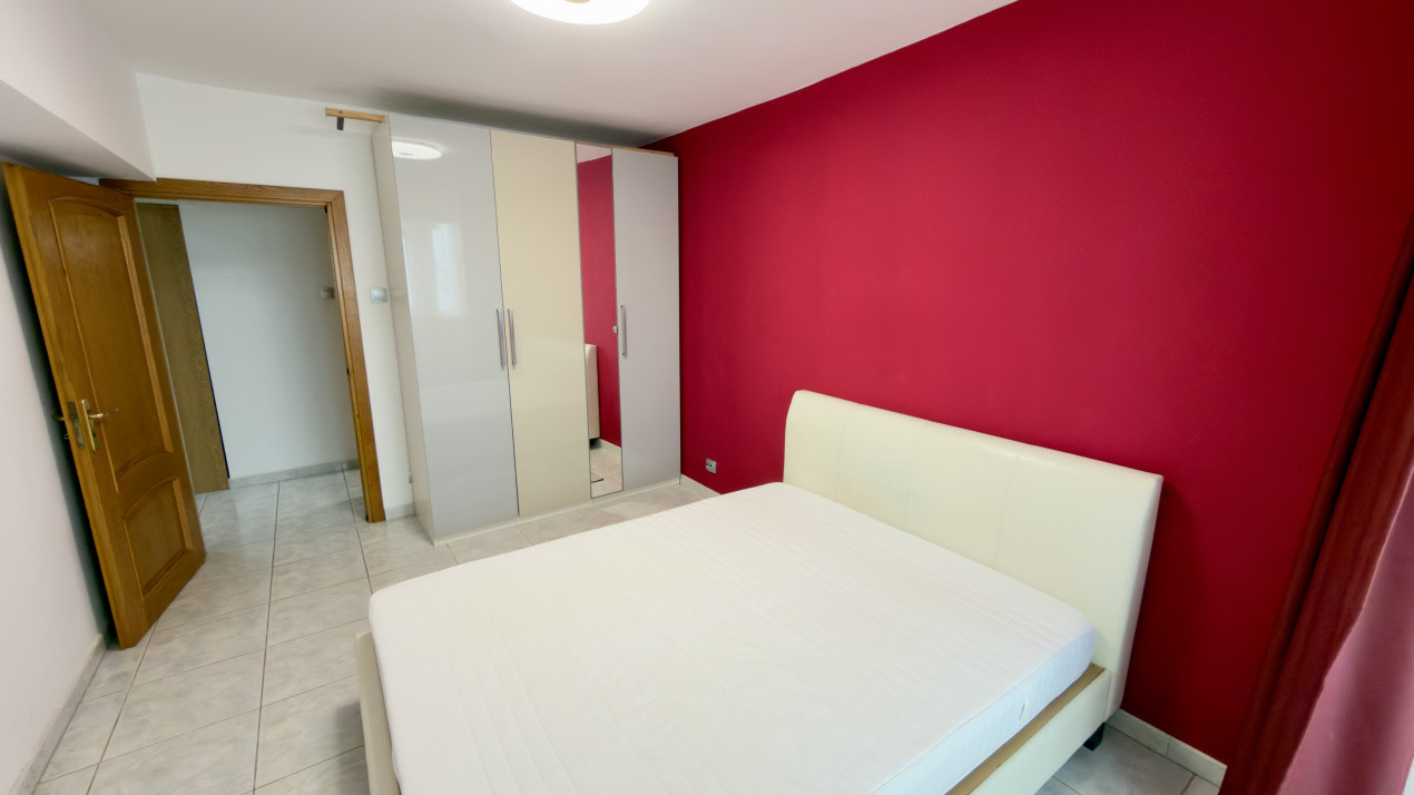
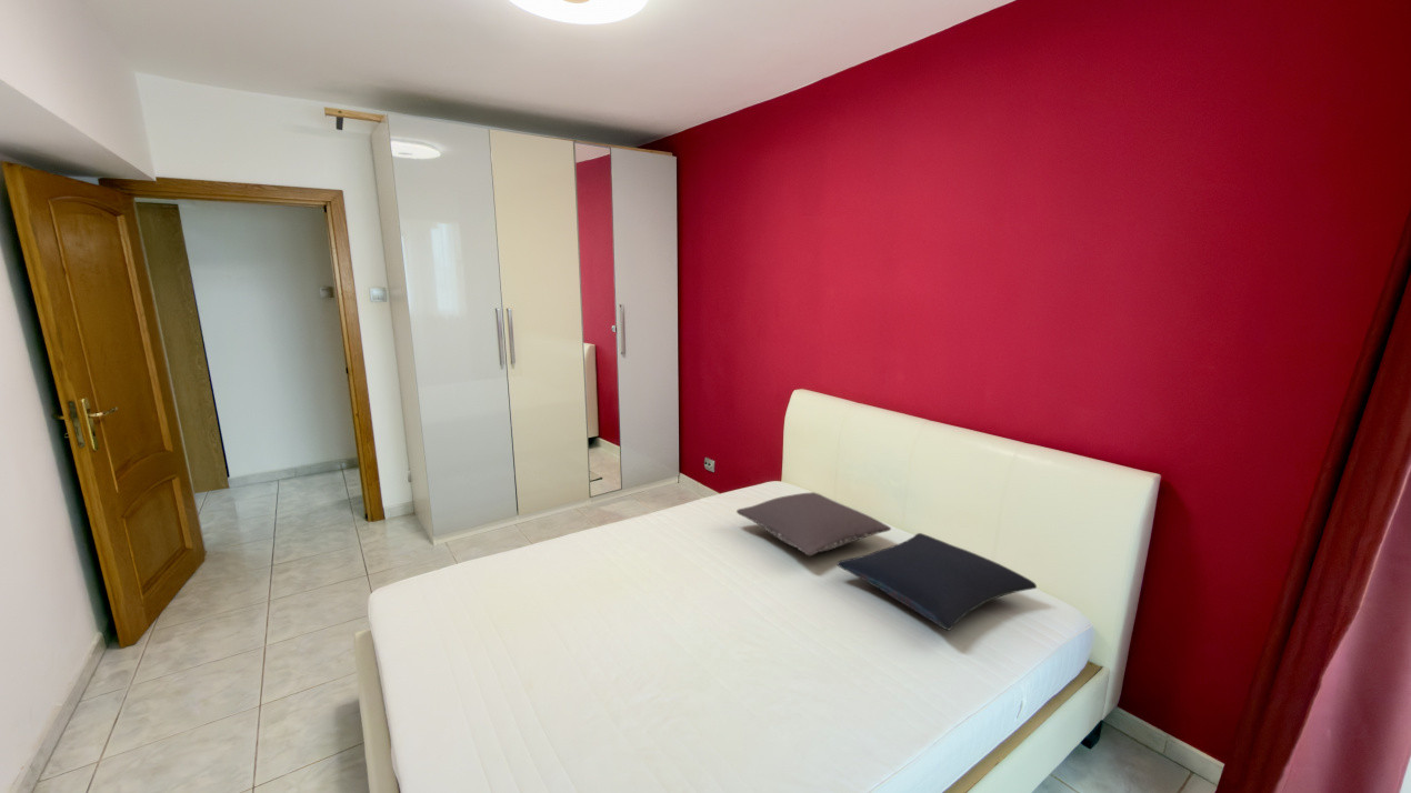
+ pillow (811, 520)
+ pillow (931, 573)
